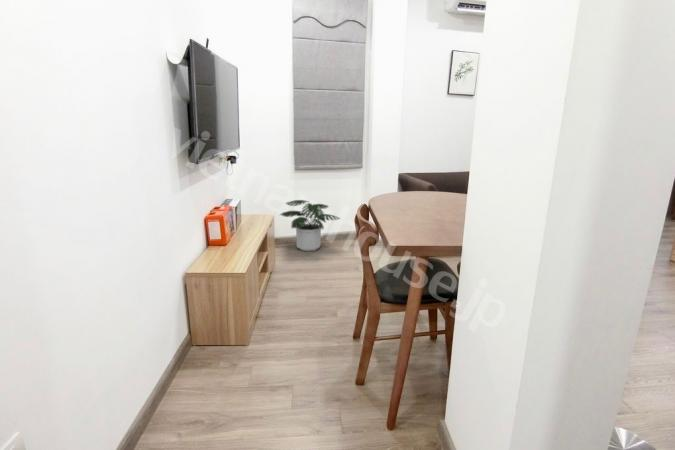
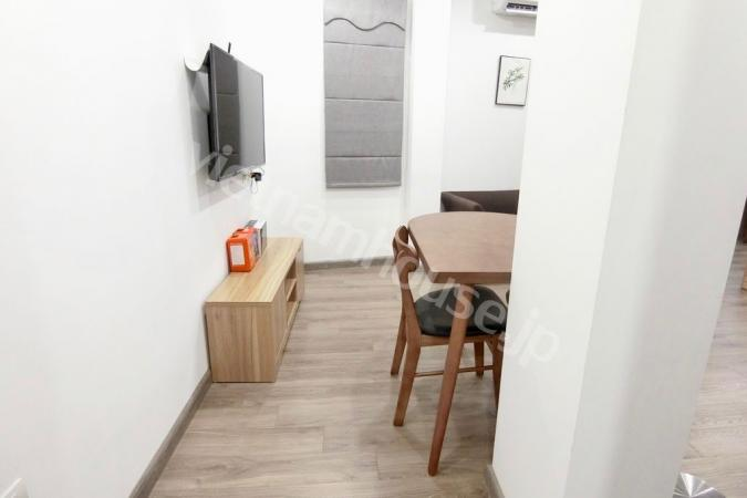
- potted plant (310, 225)
